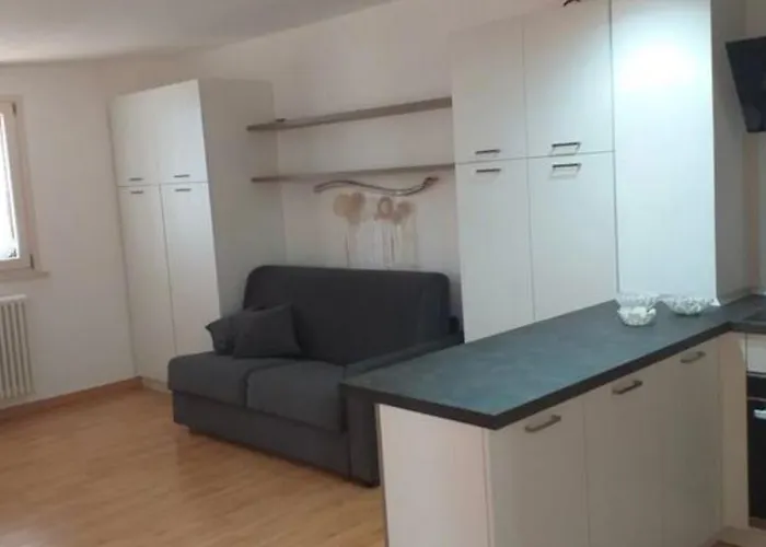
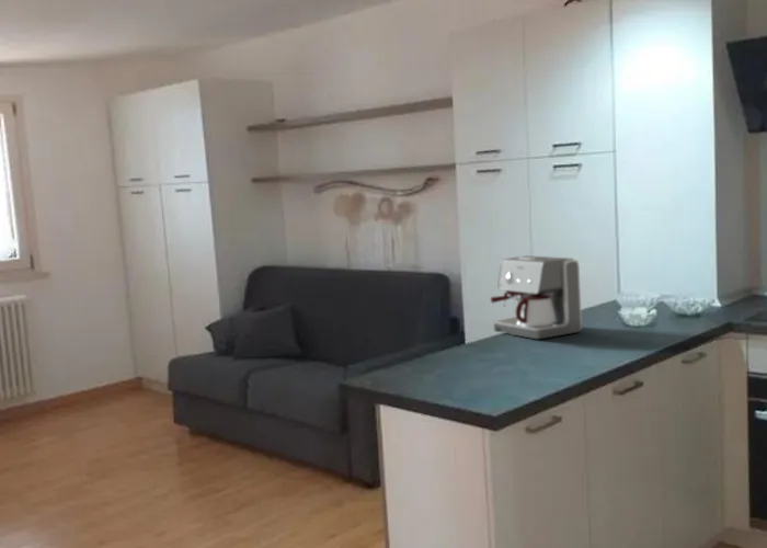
+ coffee maker (535, 295)
